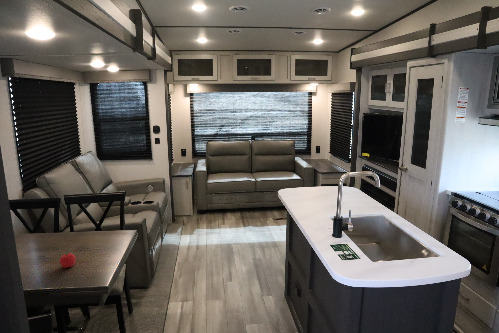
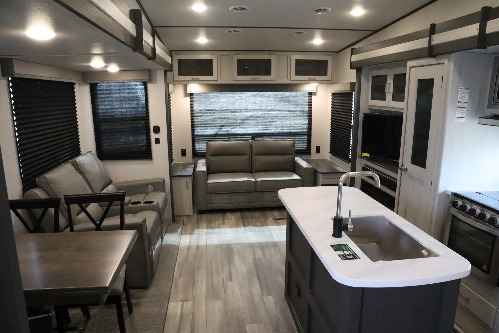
- fruit (67, 257)
